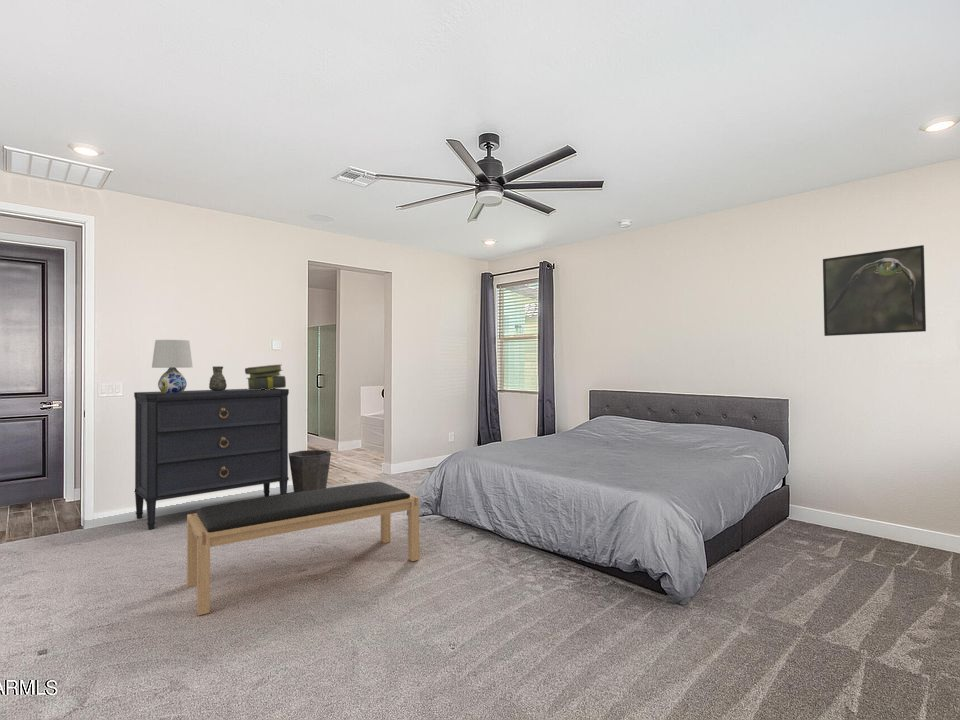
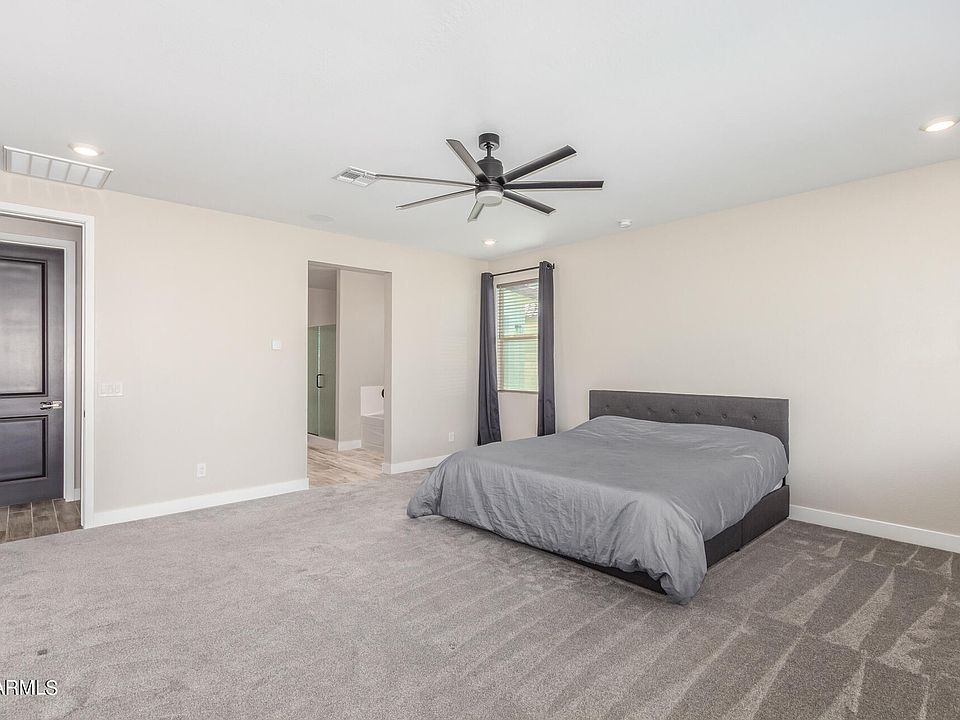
- table lamp (172, 366)
- dresser (215, 450)
- waste bin (309, 473)
- stack of books (265, 376)
- bench (308, 528)
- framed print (871, 293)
- decorative vase (218, 378)
